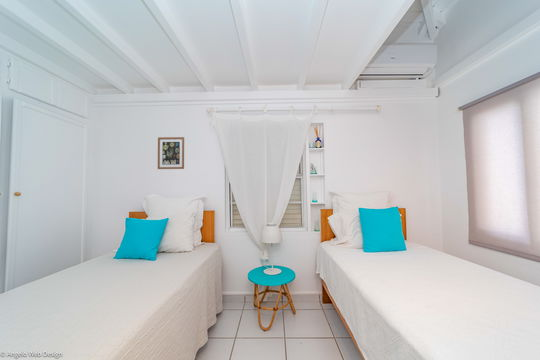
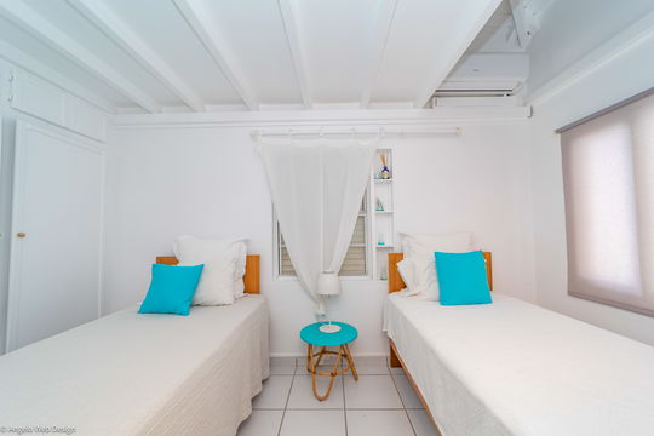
- wall art (170, 153)
